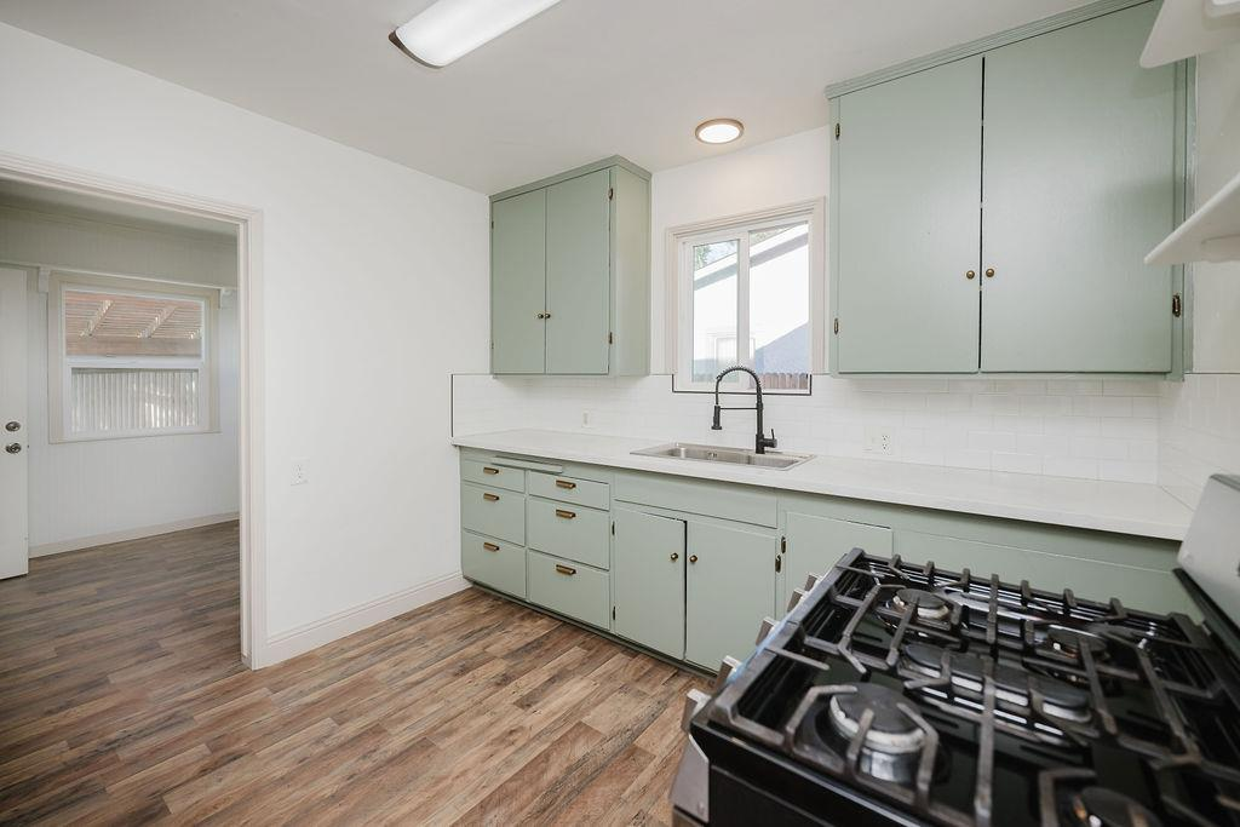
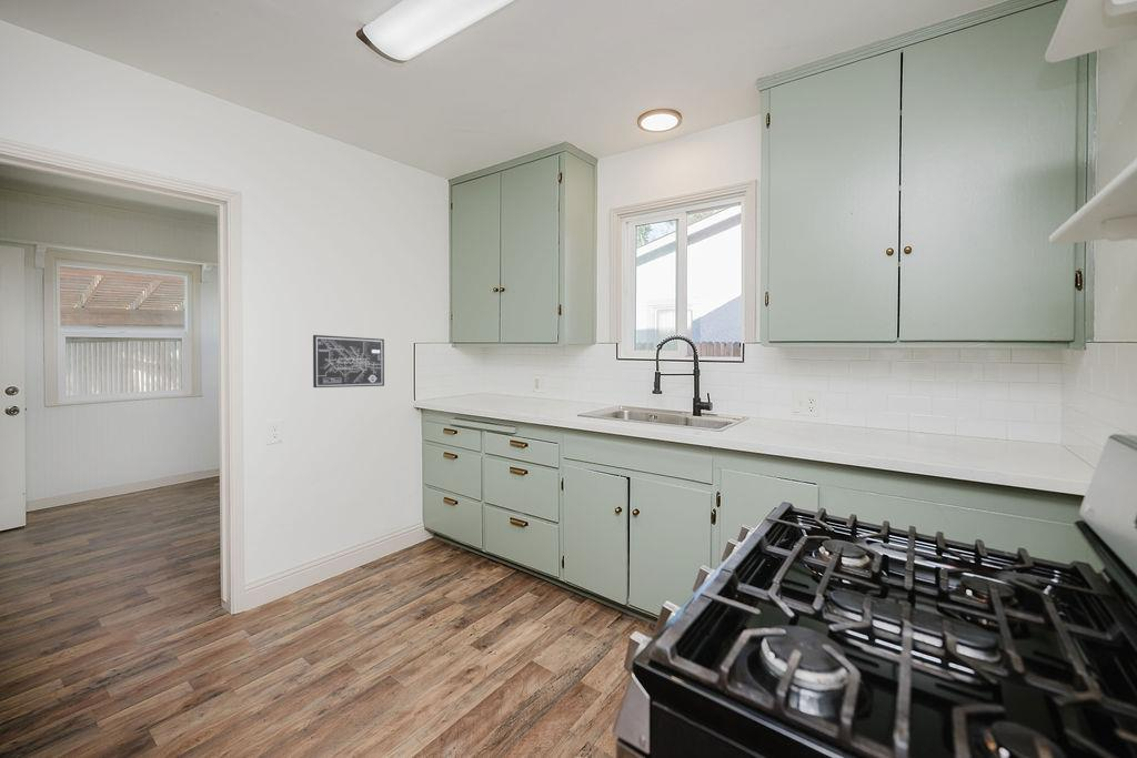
+ wall art (350, 362)
